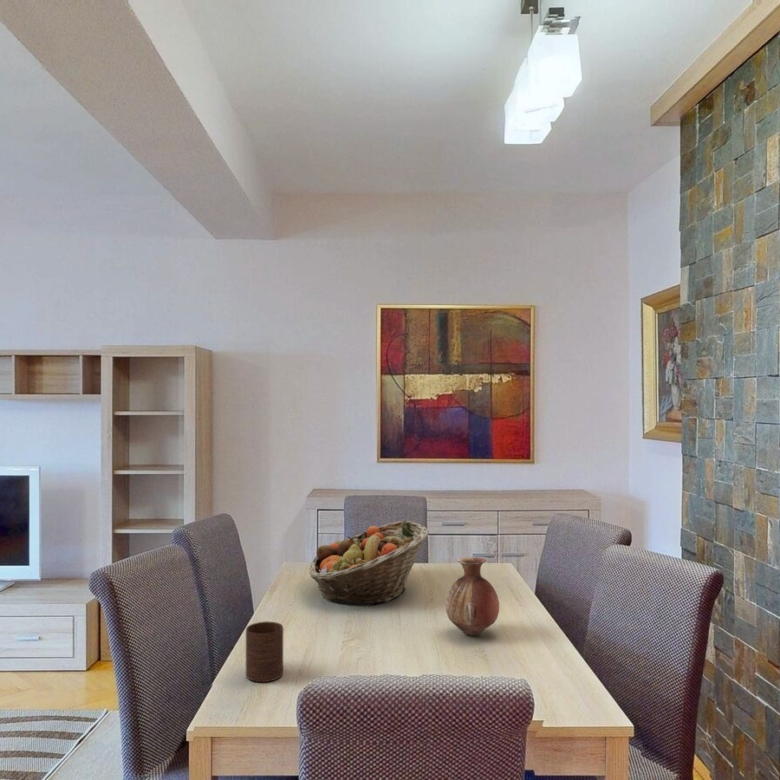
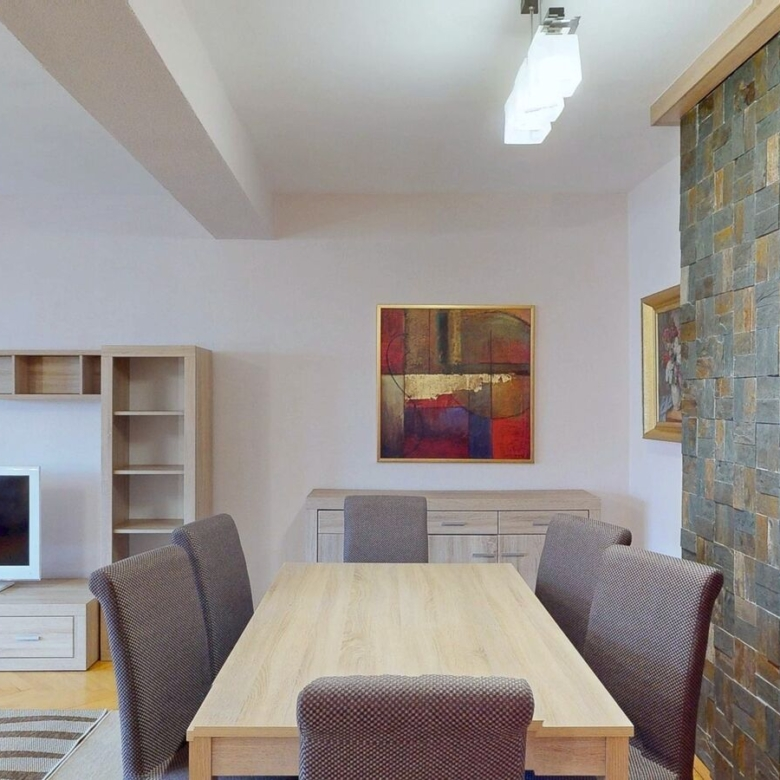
- cup (263, 649)
- vase (472, 596)
- fruit basket (368, 559)
